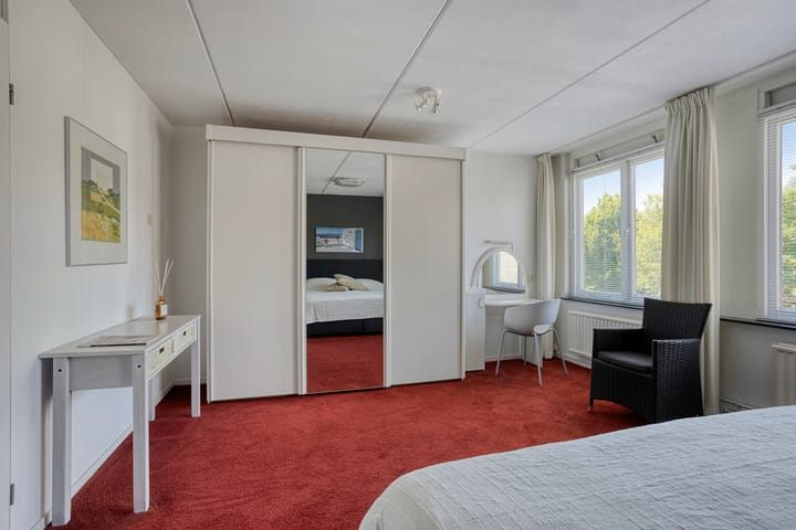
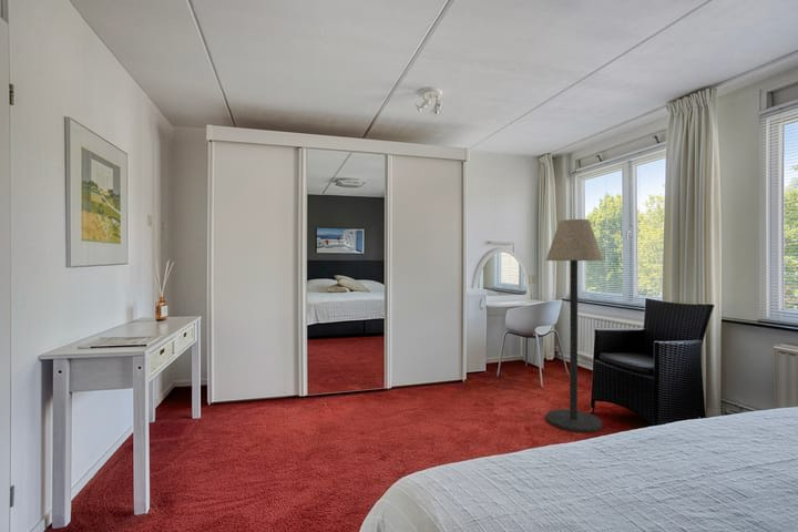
+ floor lamp (573, 320)
